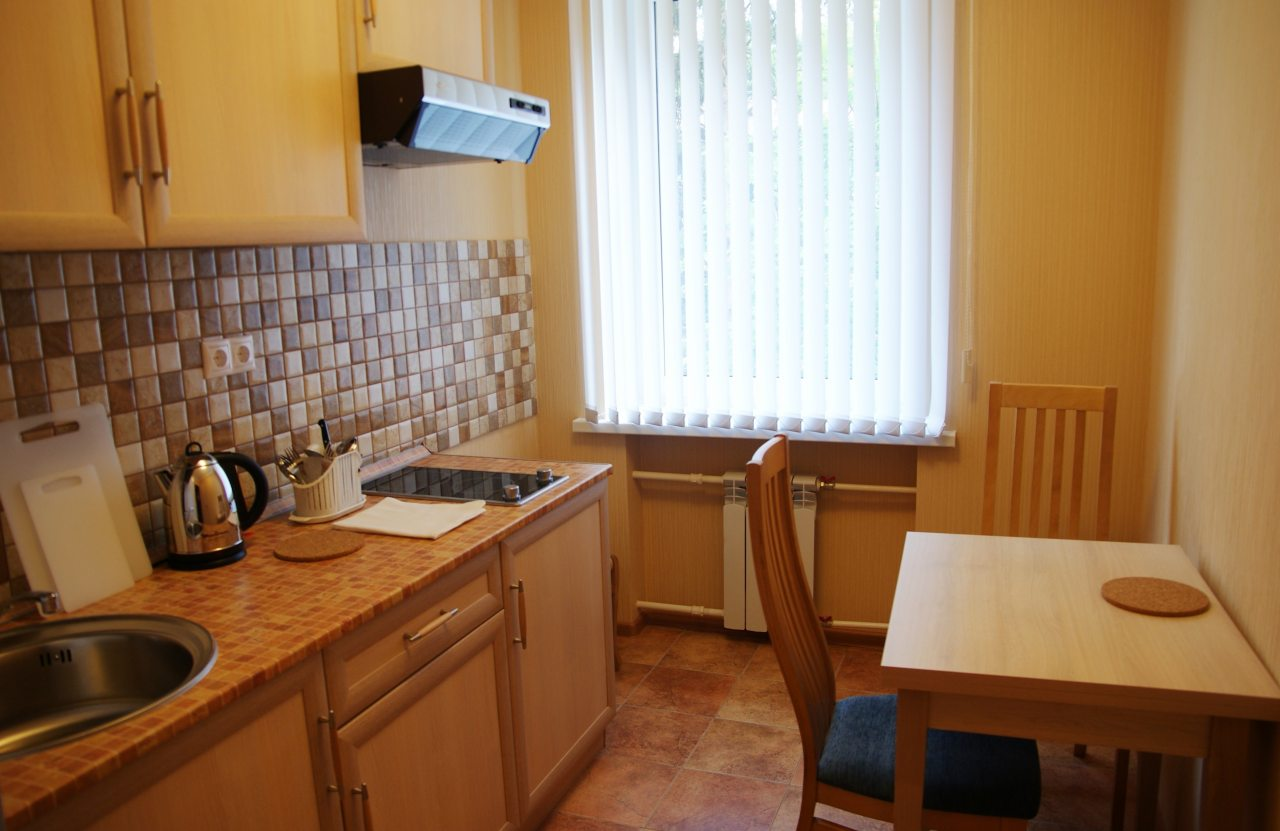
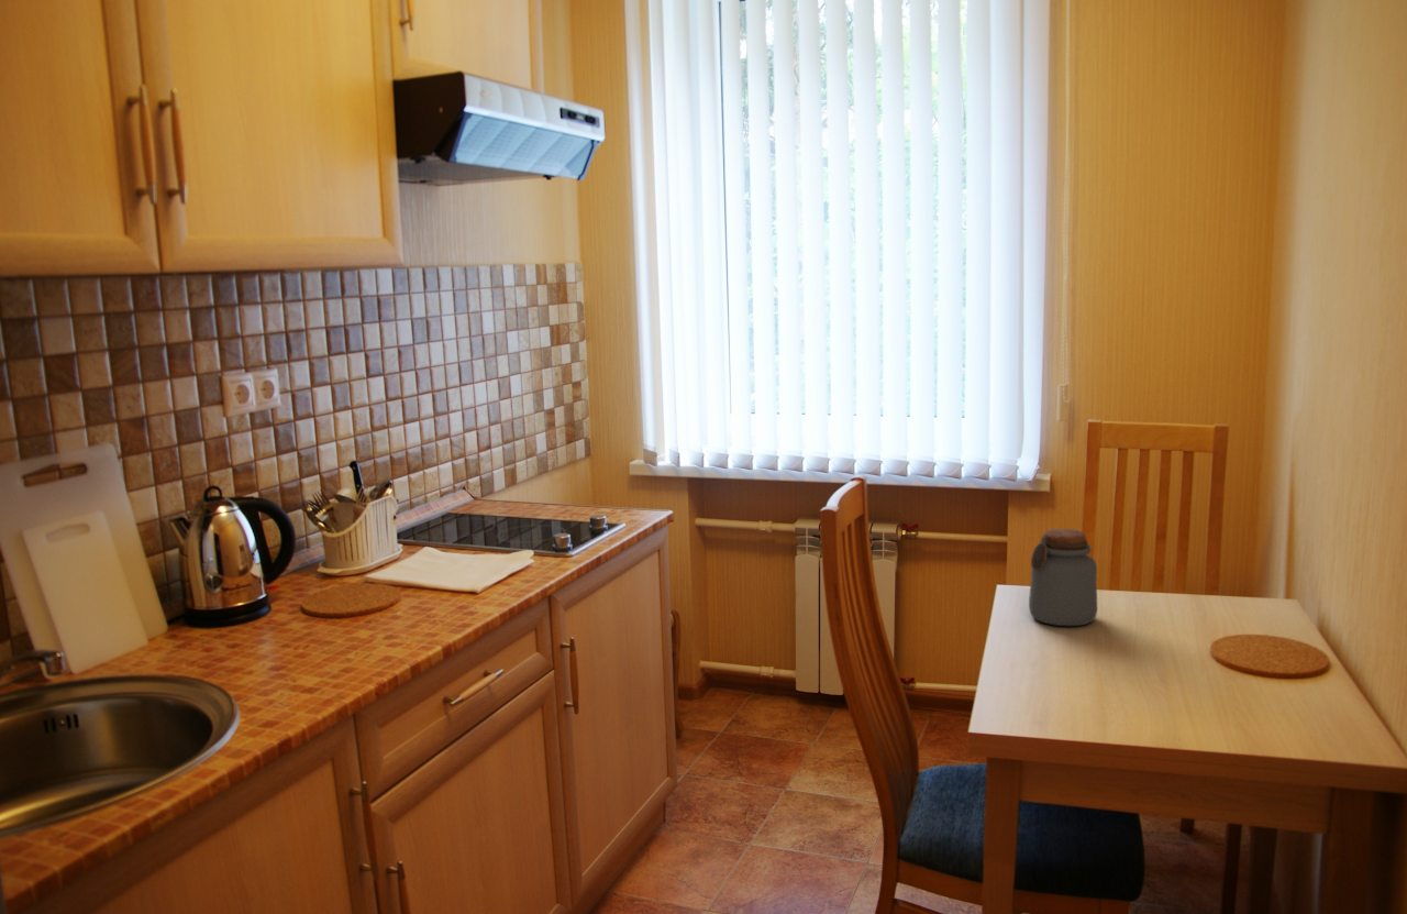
+ jar (1063, 575)
